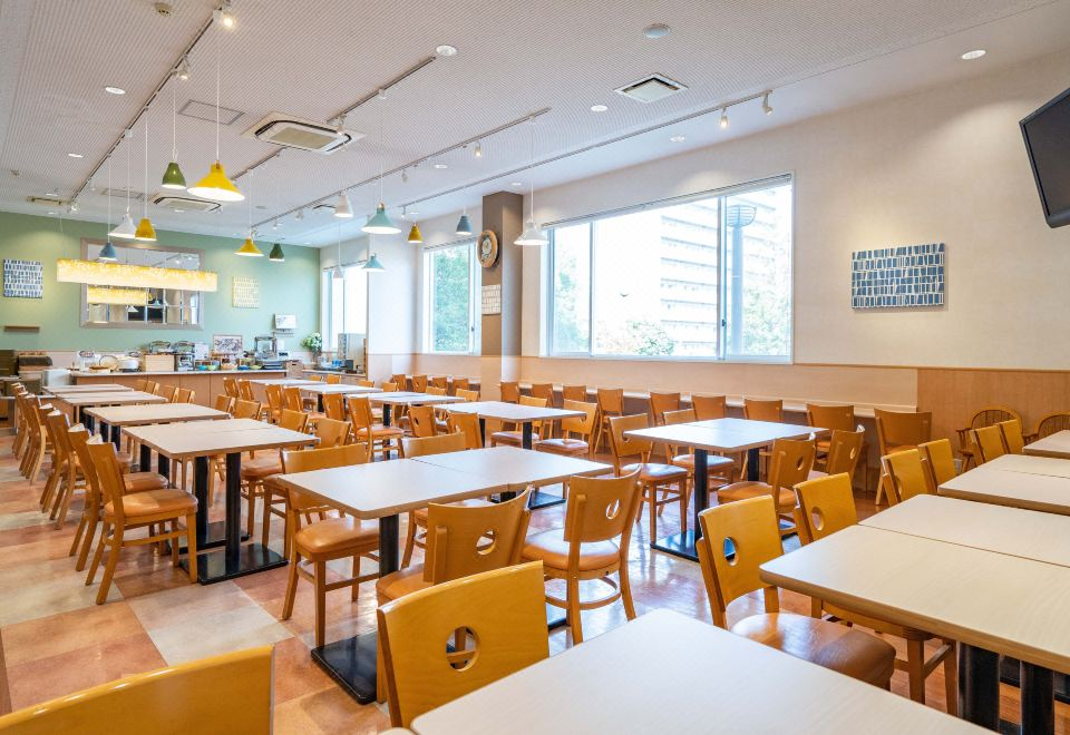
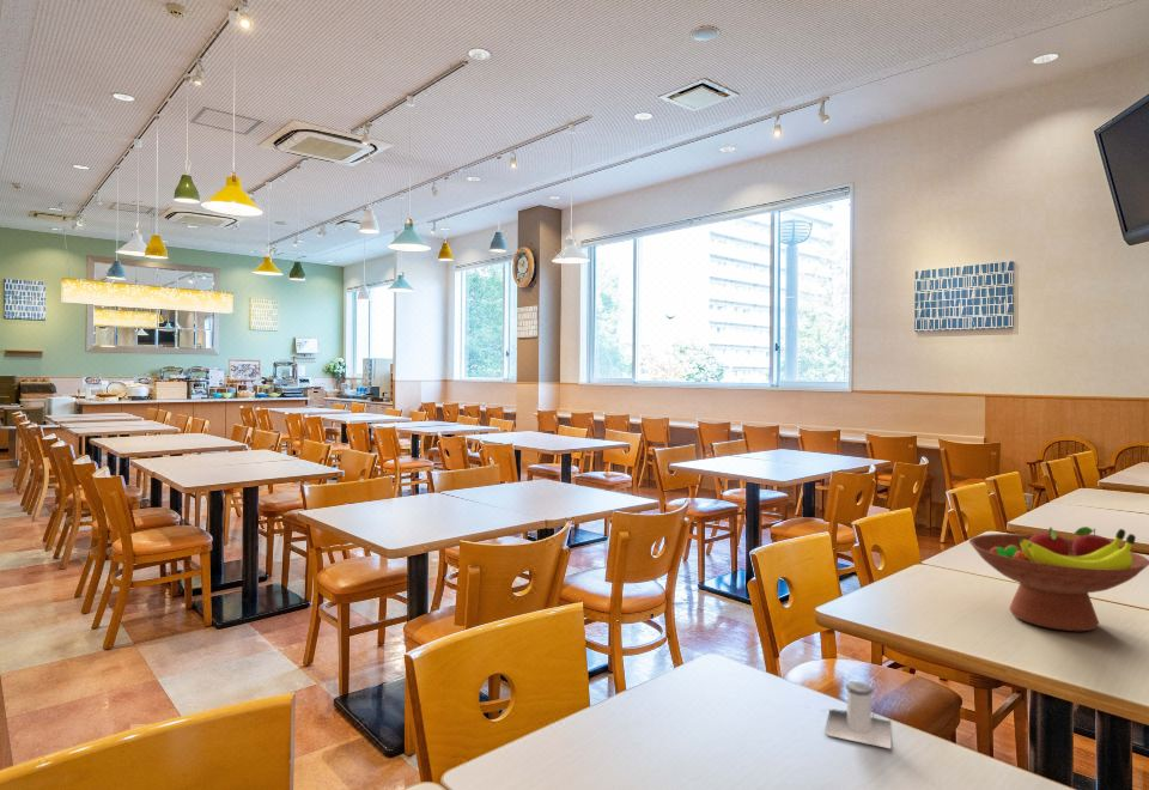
+ fruit bowl (1053, 571)
+ salt shaker (858, 706)
